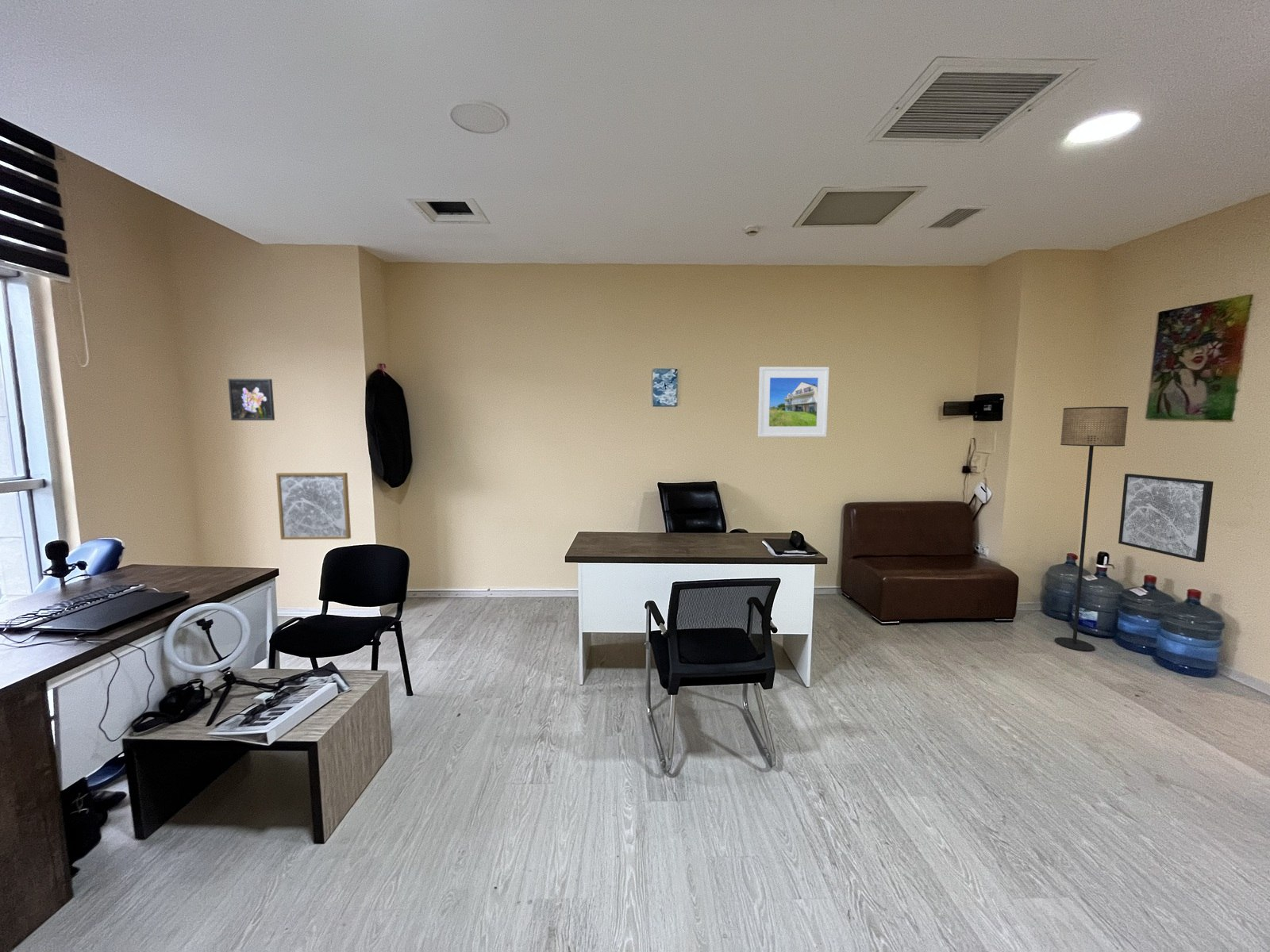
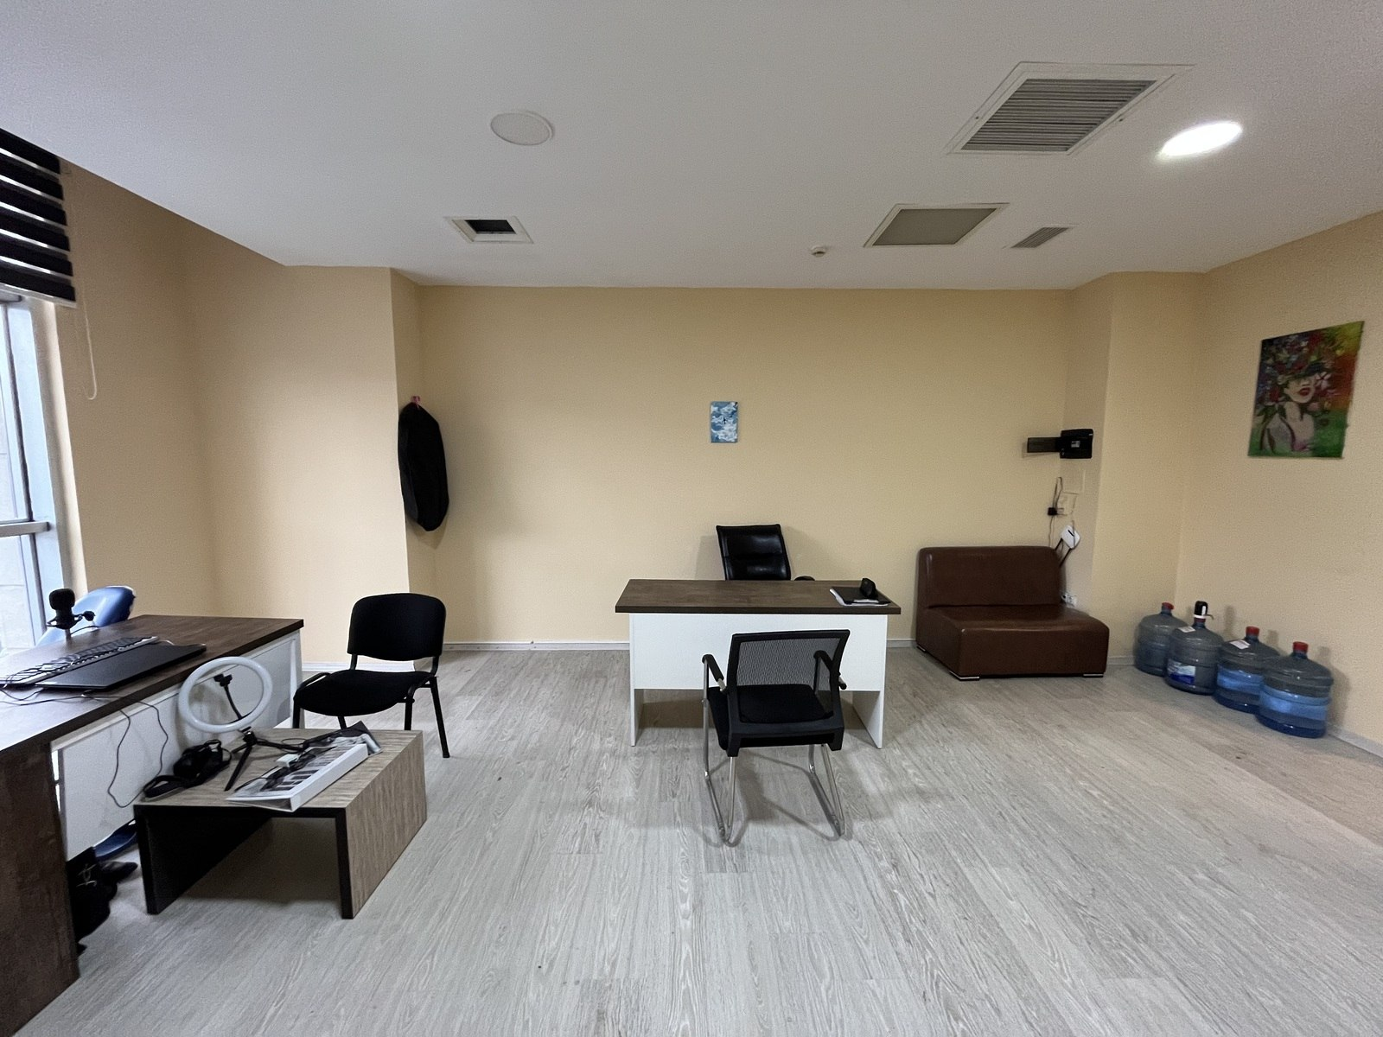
- floor lamp (1084, 528)
- wall art (314, 505)
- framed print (793, 401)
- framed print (251, 399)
- wall art (1161, 515)
